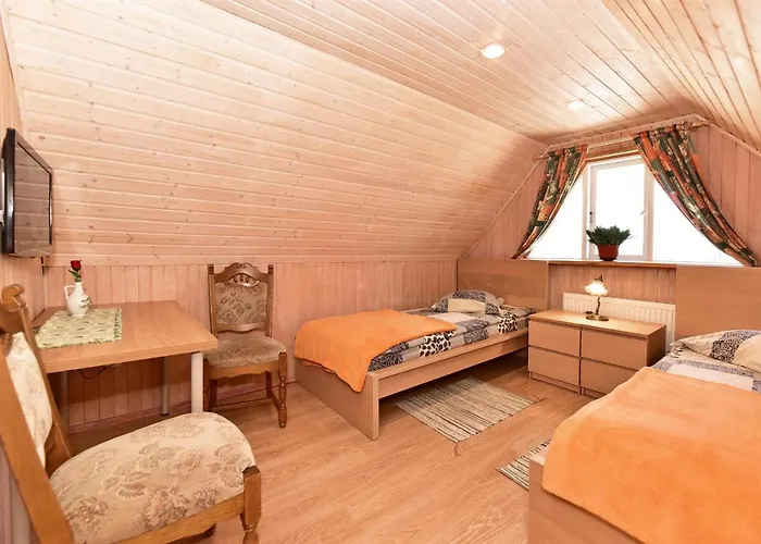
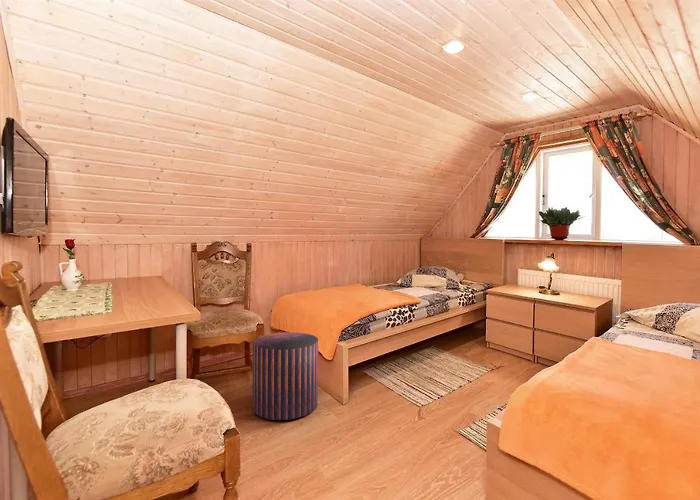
+ pouf (285, 372)
